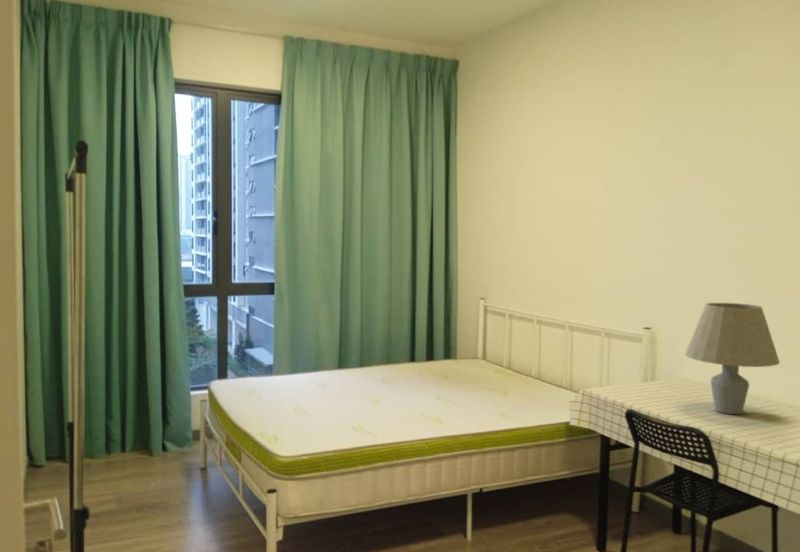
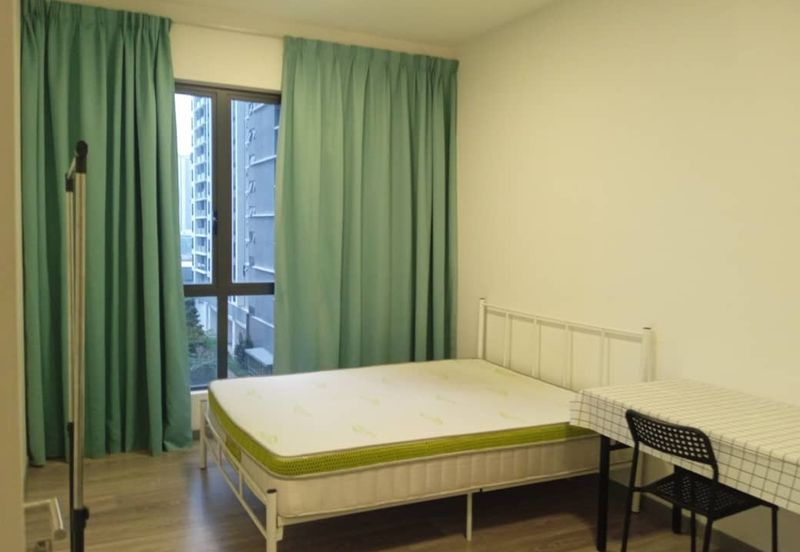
- table lamp (730, 358)
